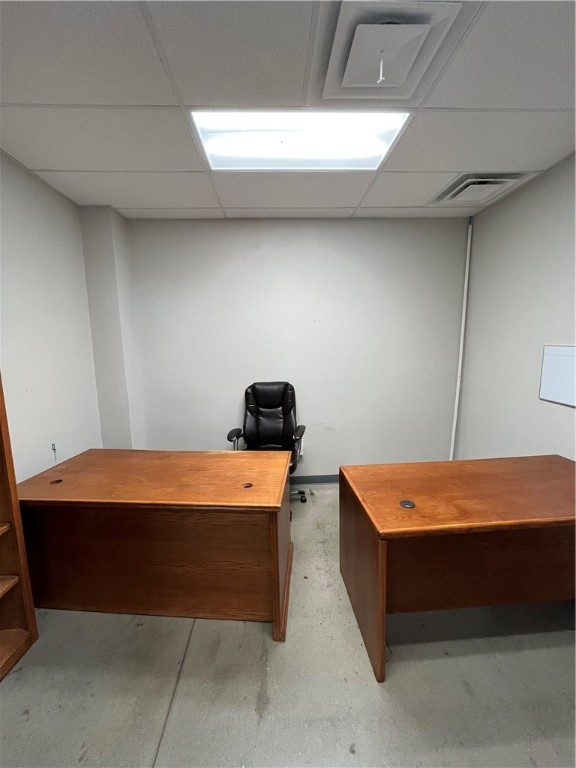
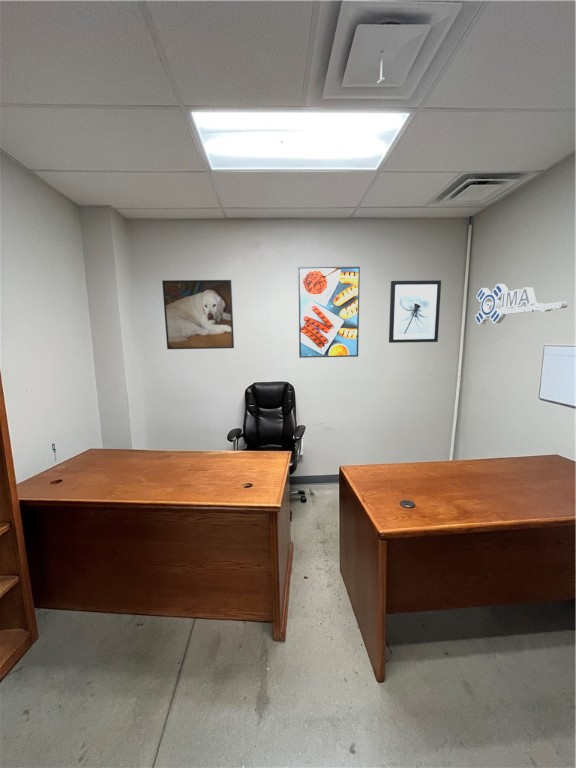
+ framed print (198, 315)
+ logo (514, 301)
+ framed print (328, 313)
+ wall art (414, 312)
